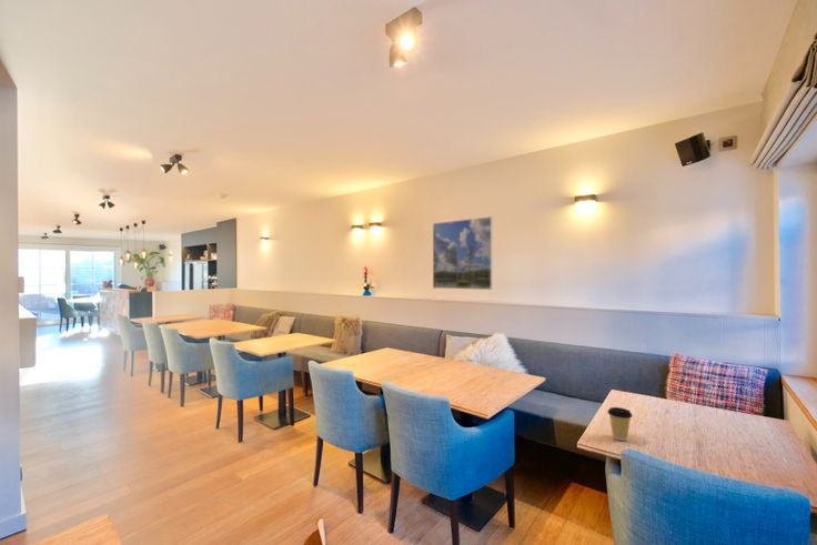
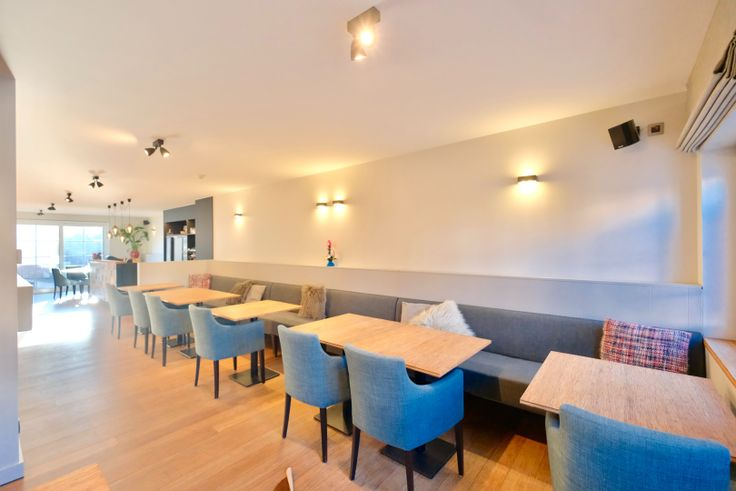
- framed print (461, 254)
- coffee cup (619, 423)
